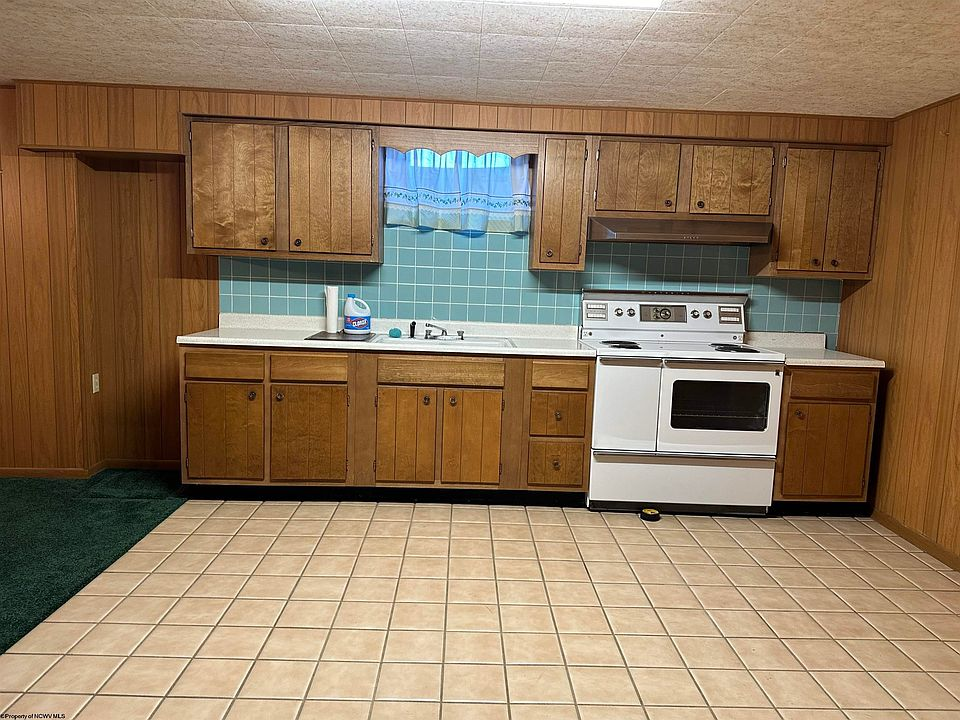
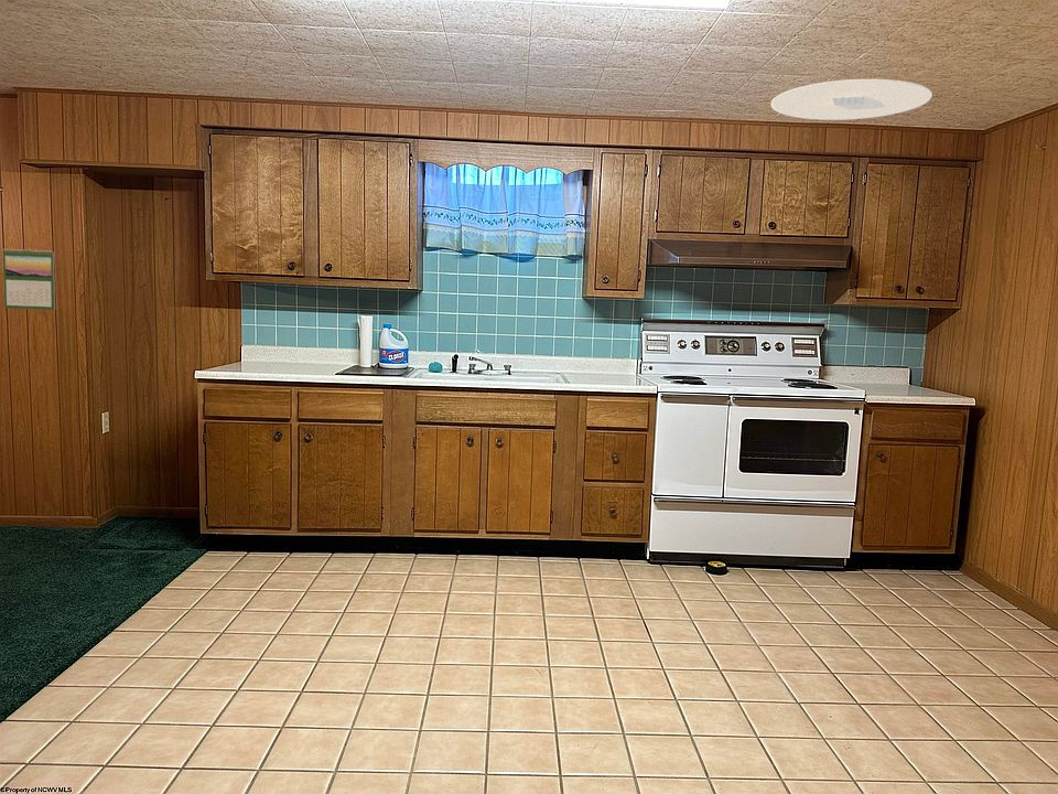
+ ceiling light (849, 94)
+ calendar (29, 279)
